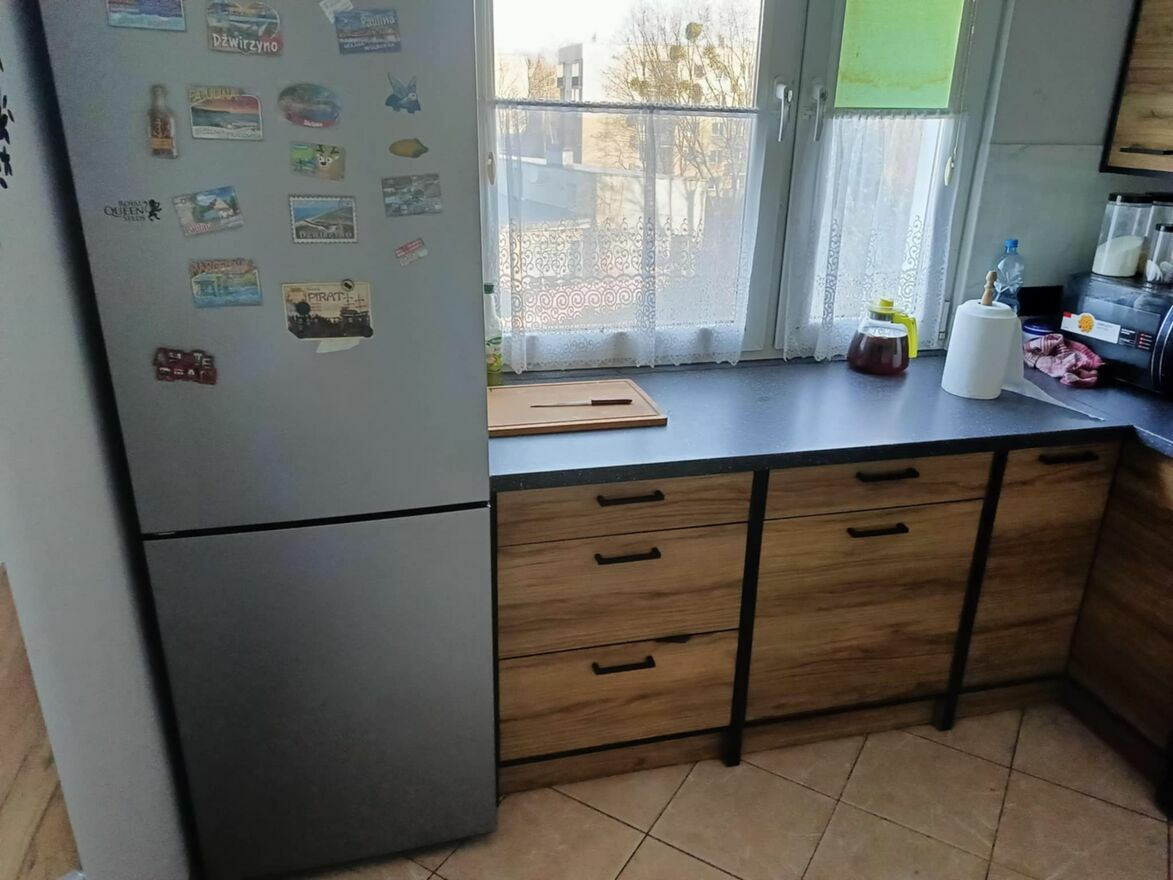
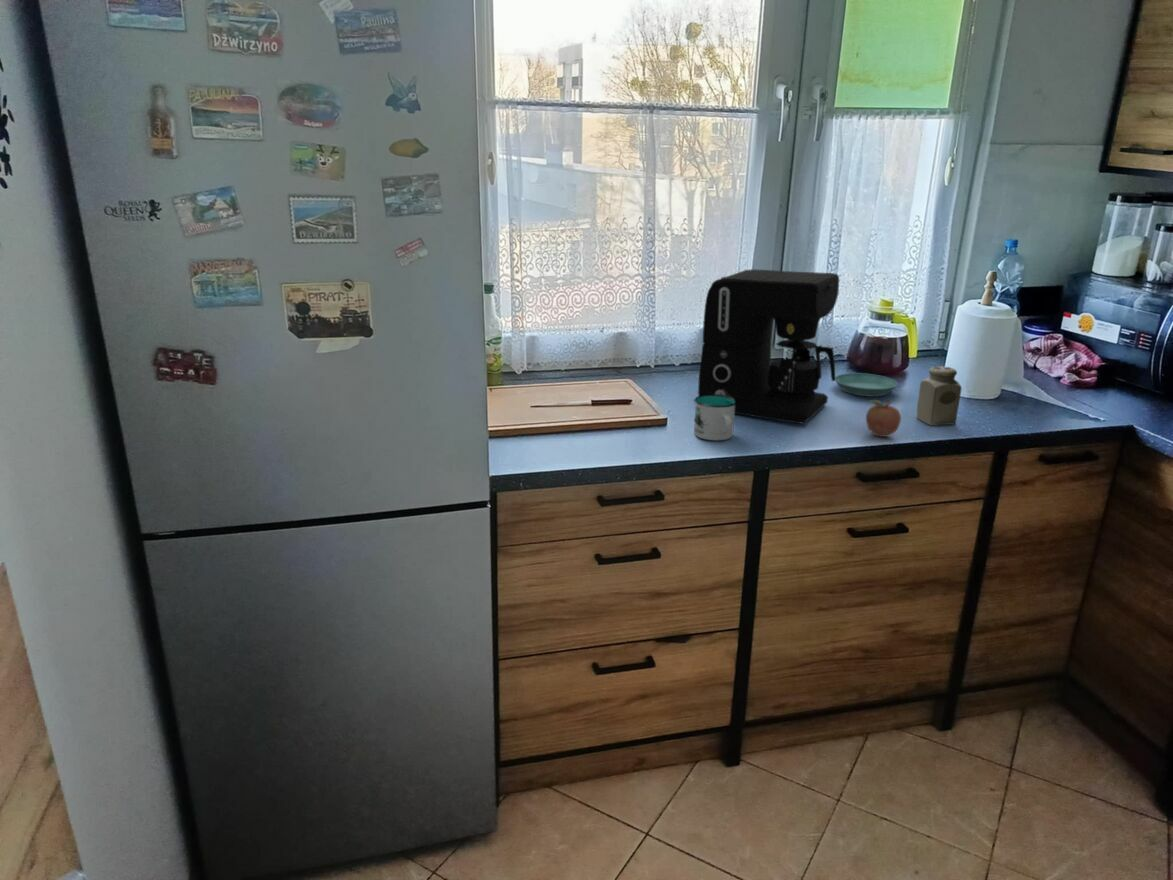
+ saucer (865, 385)
+ mug (716, 419)
+ fruit (882, 417)
+ coffee maker (776, 343)
+ salt shaker (939, 394)
